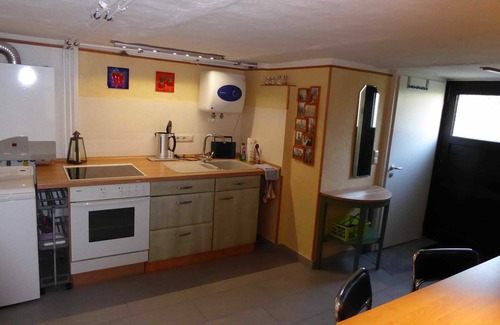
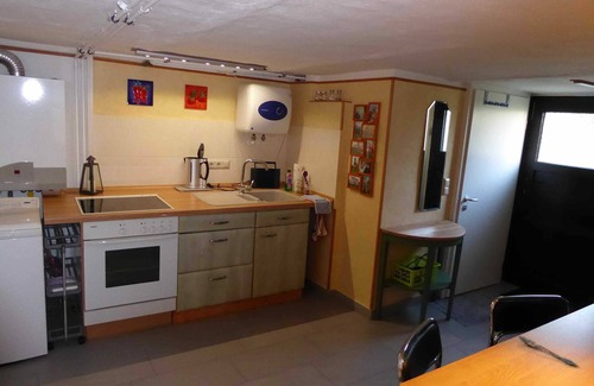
+ spoon (545, 349)
